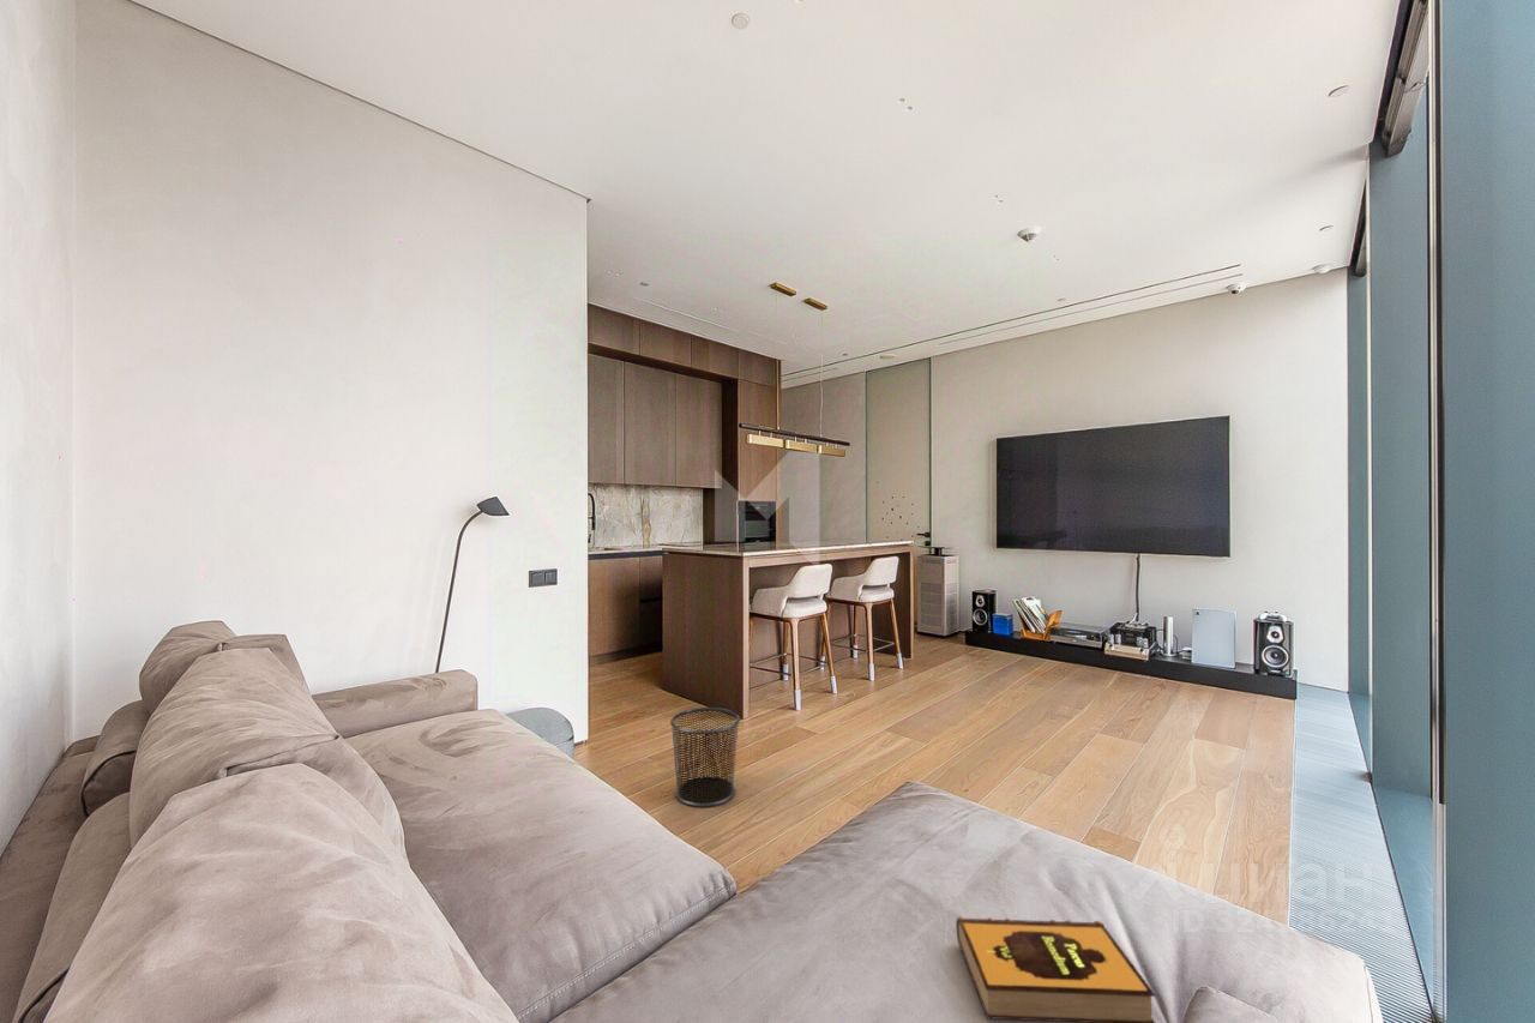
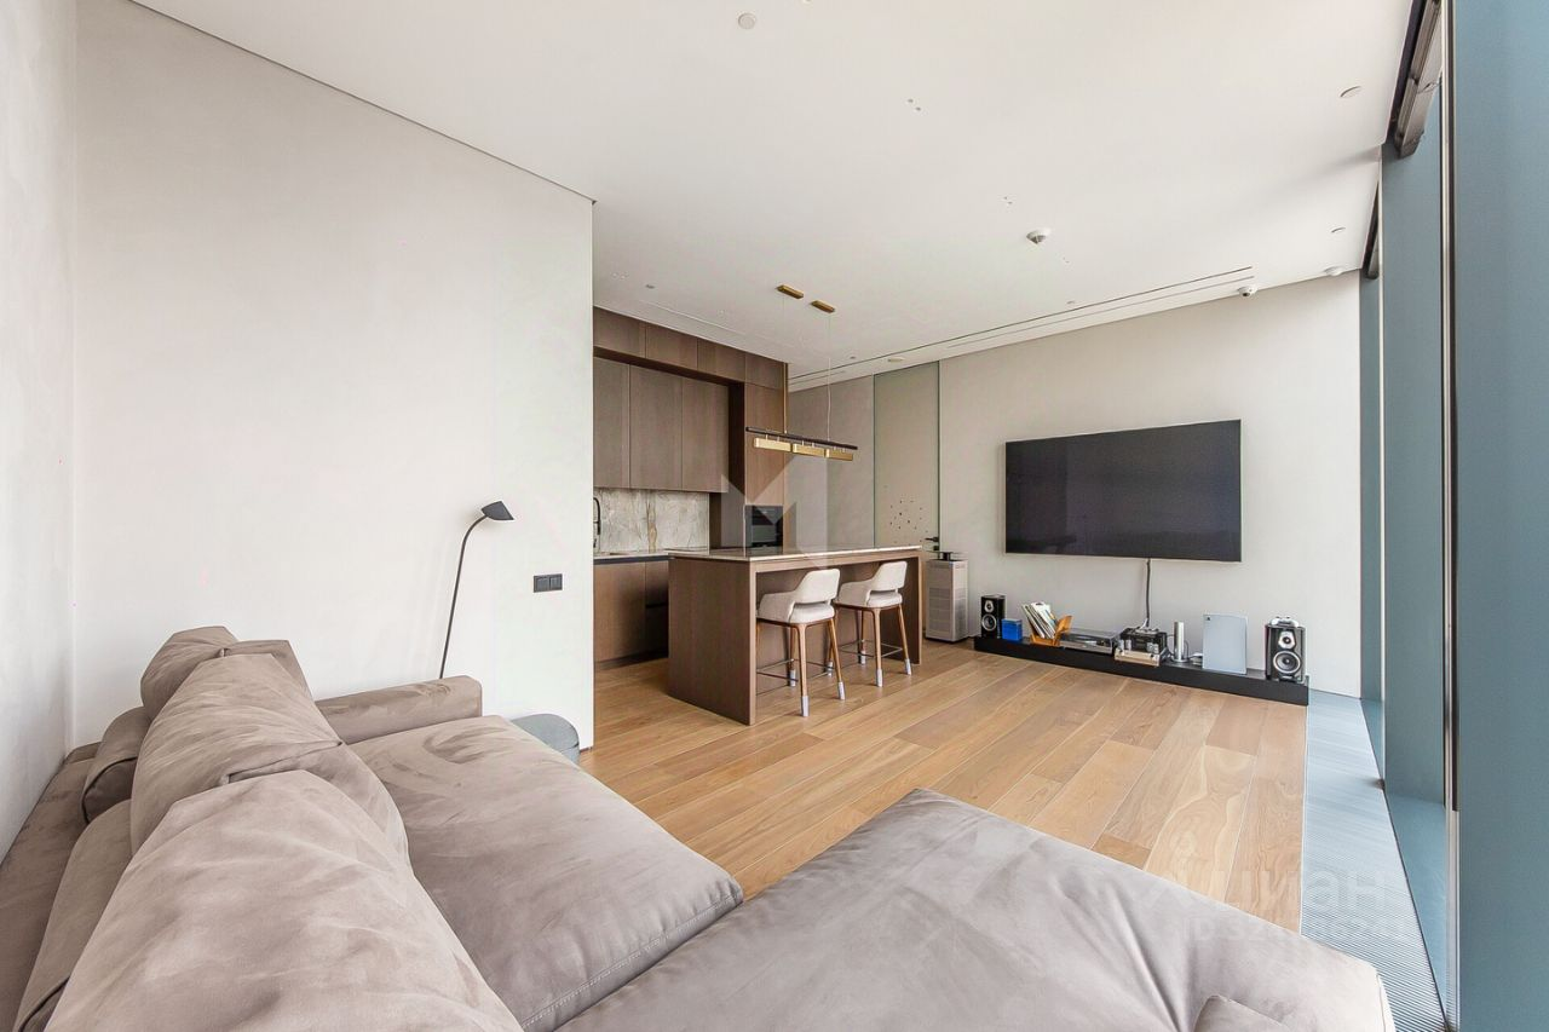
- hardback book (1046, 963)
- waste bin (705, 754)
